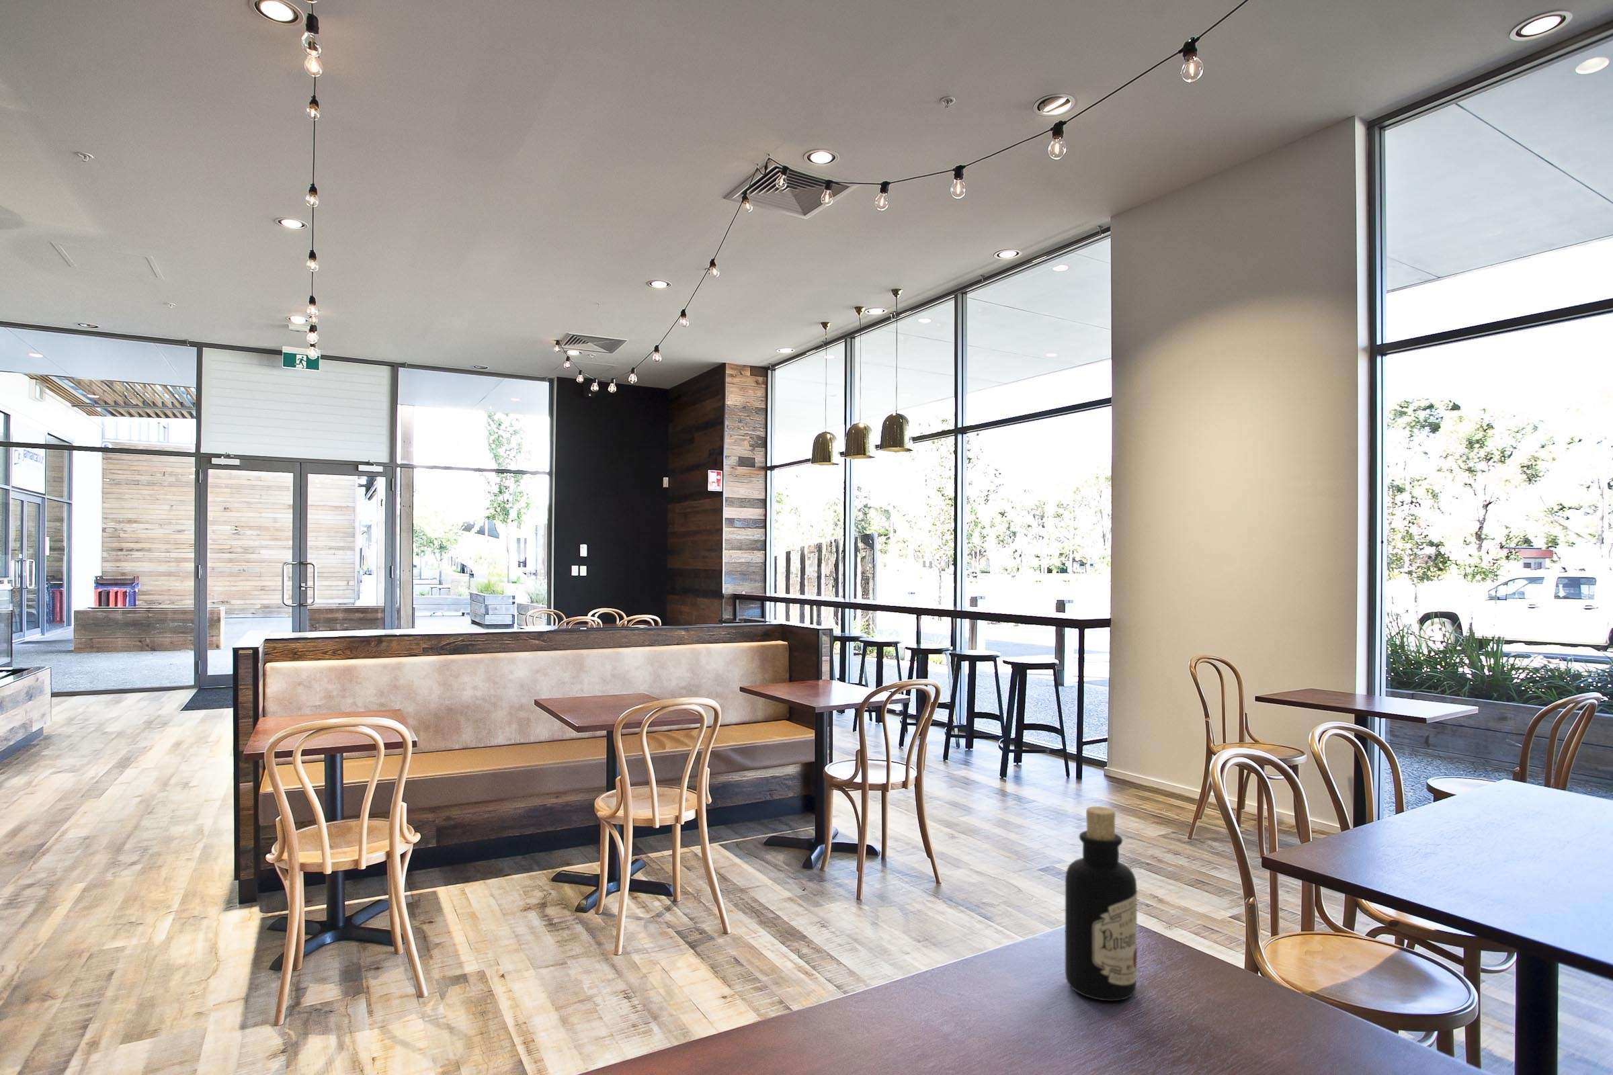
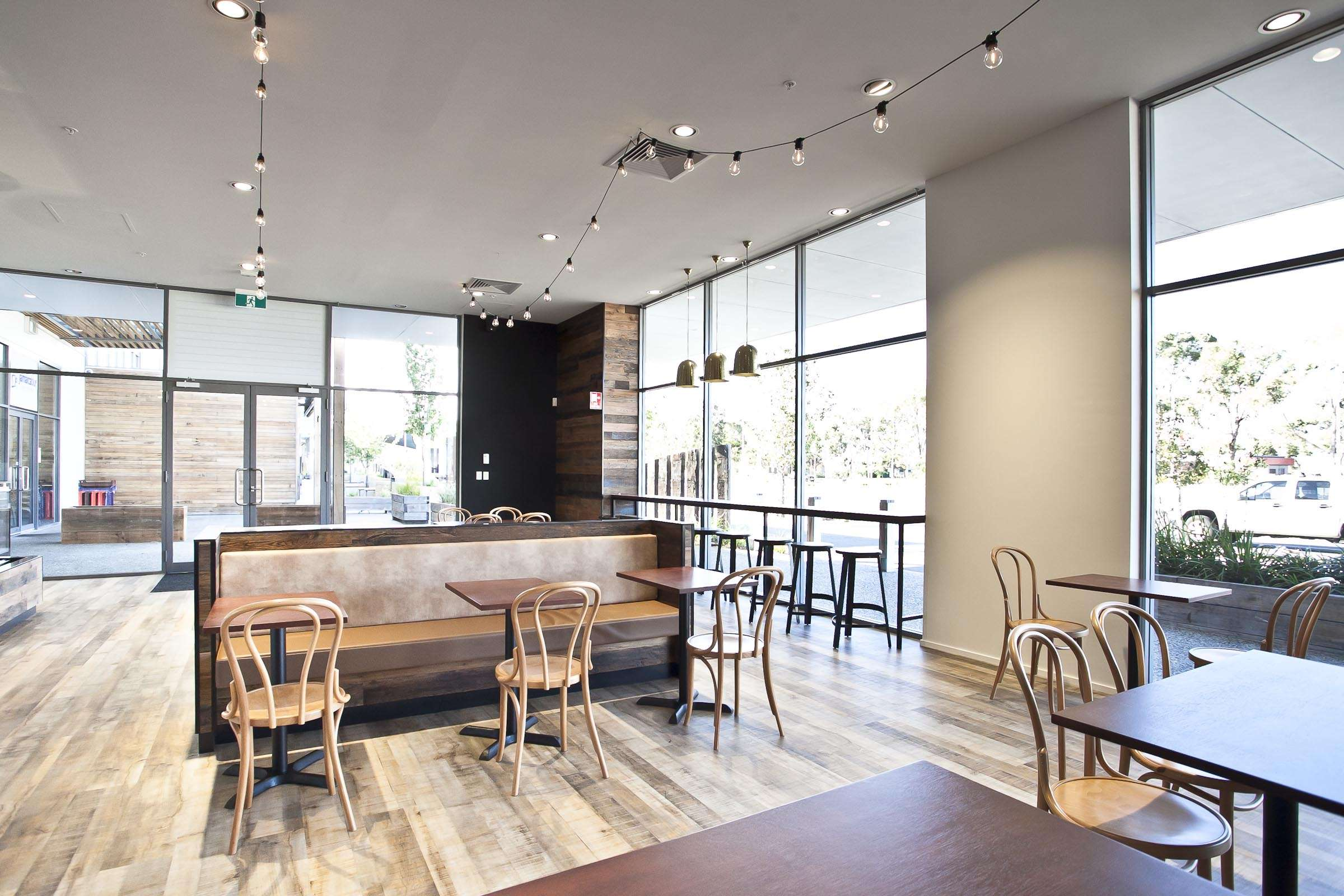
- bottle (1101, 899)
